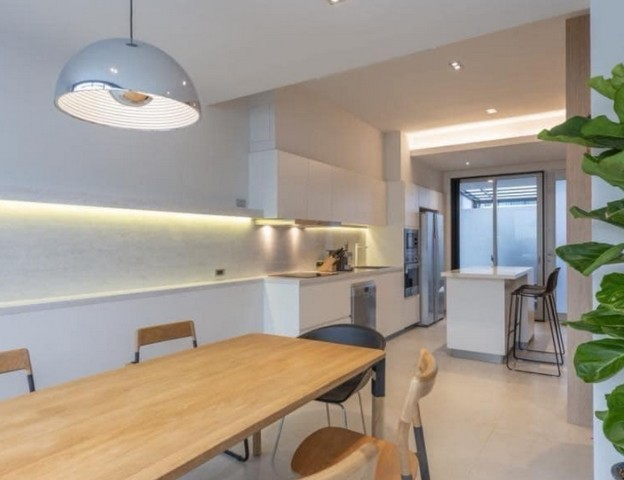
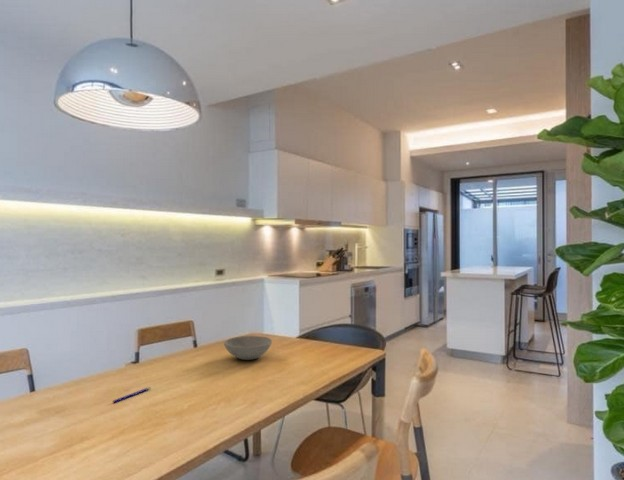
+ bowl (248, 349)
+ pen (132, 394)
